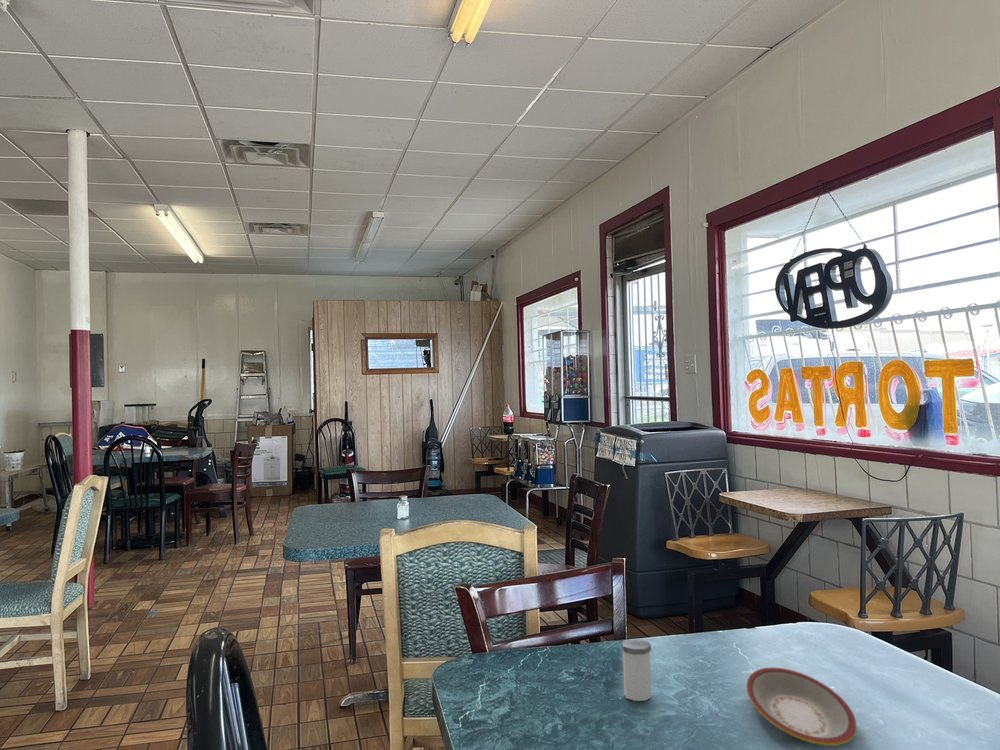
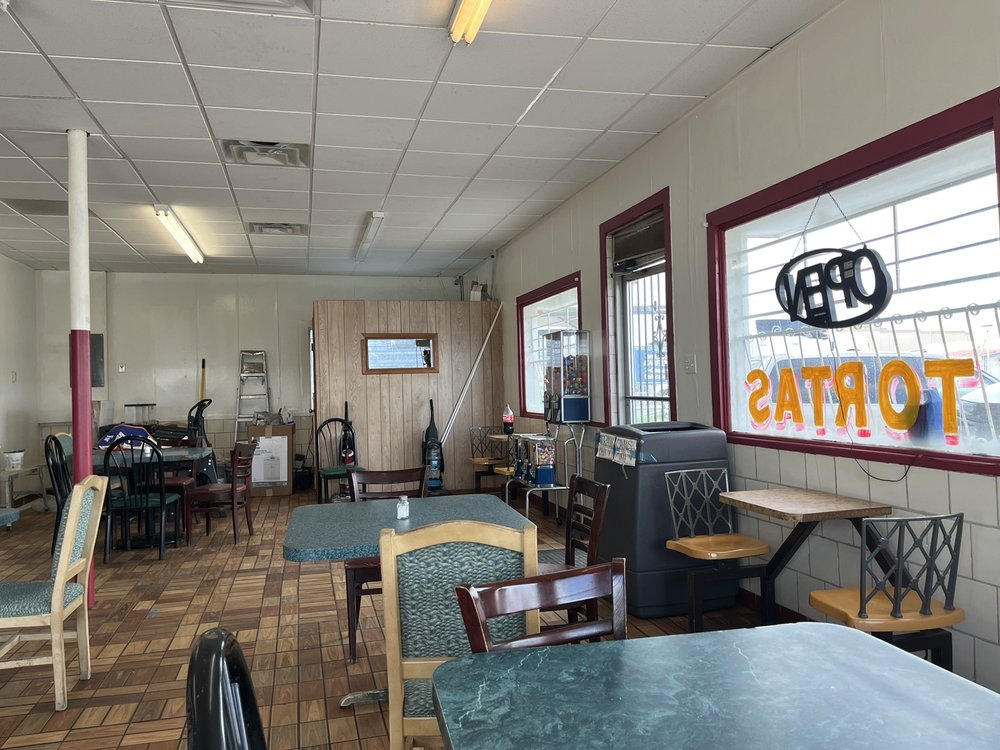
- plate (798, 708)
- salt shaker (636, 669)
